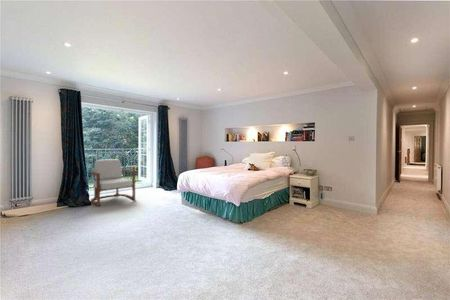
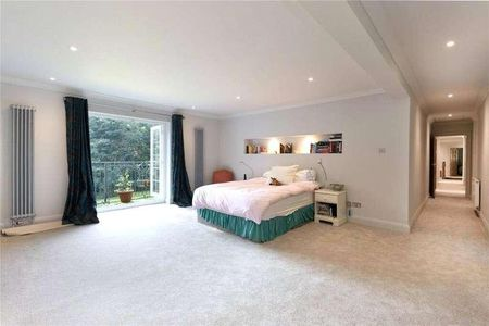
- armchair (112, 179)
